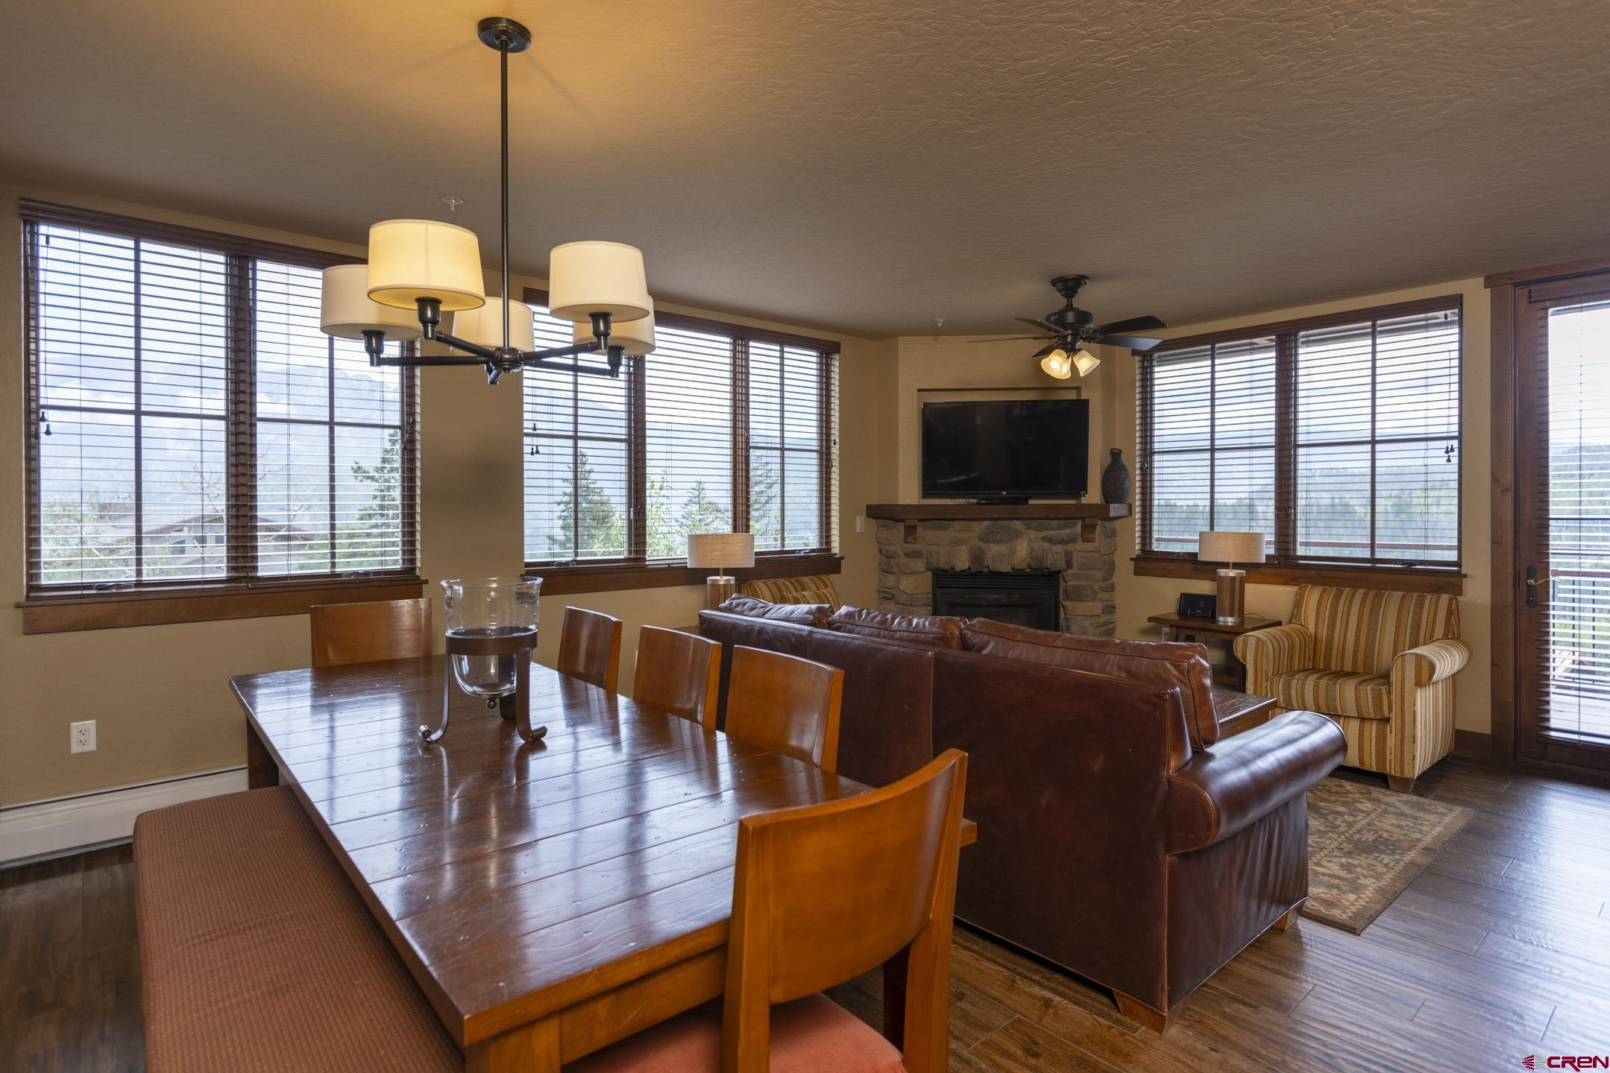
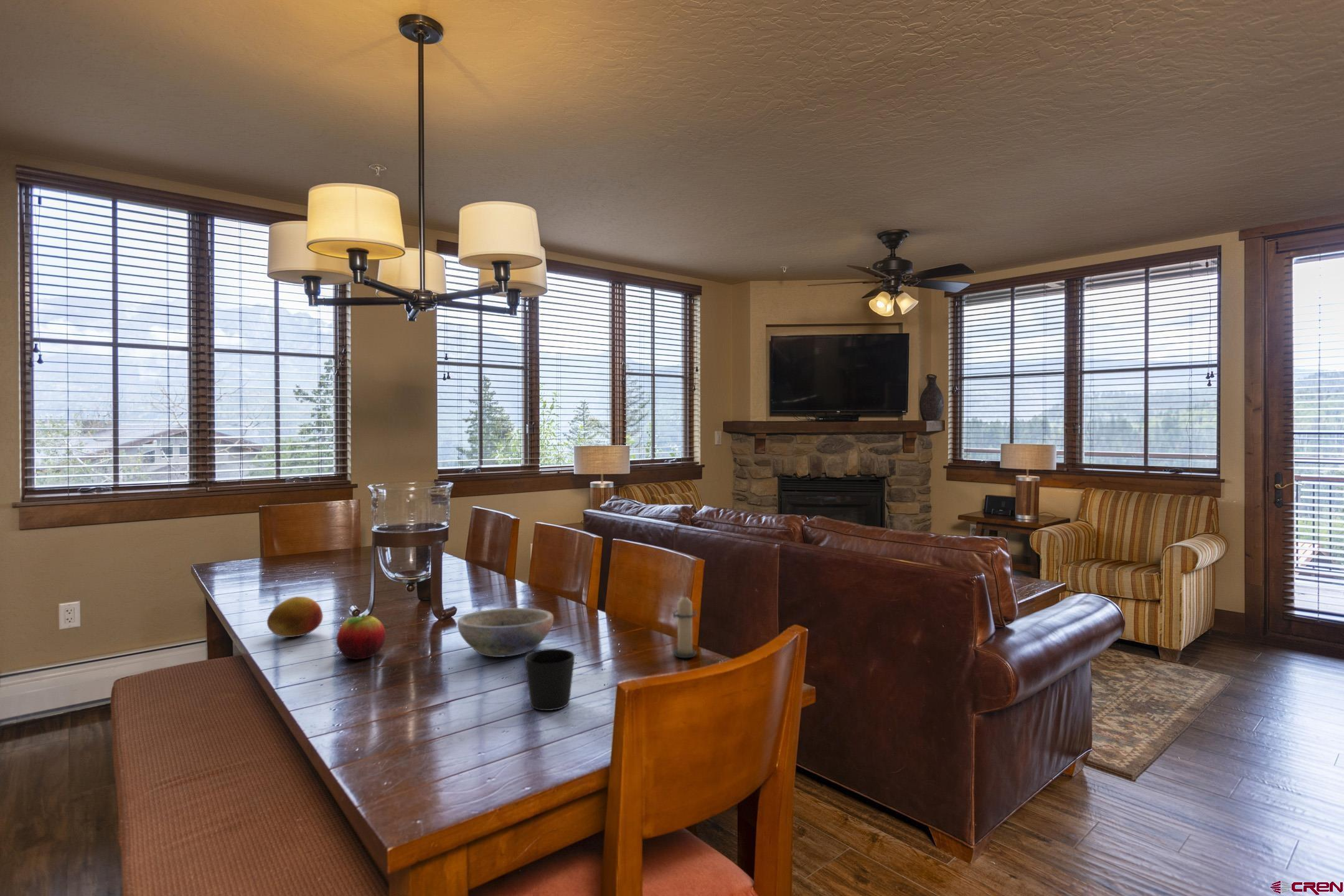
+ fruit (295, 616)
+ bowl (506, 632)
+ fruit (361, 635)
+ cup (548, 678)
+ candle (685, 624)
